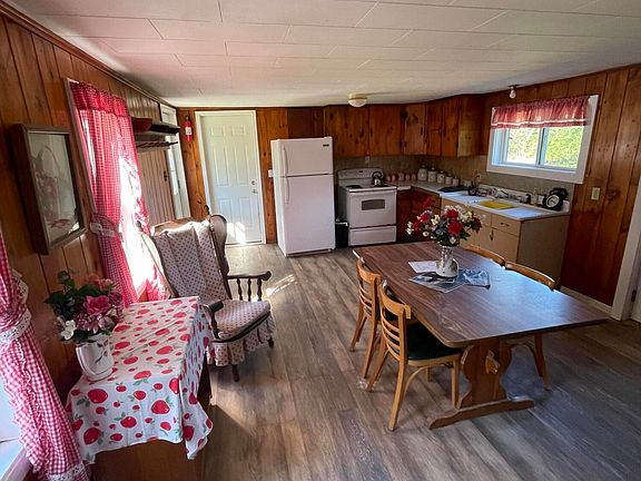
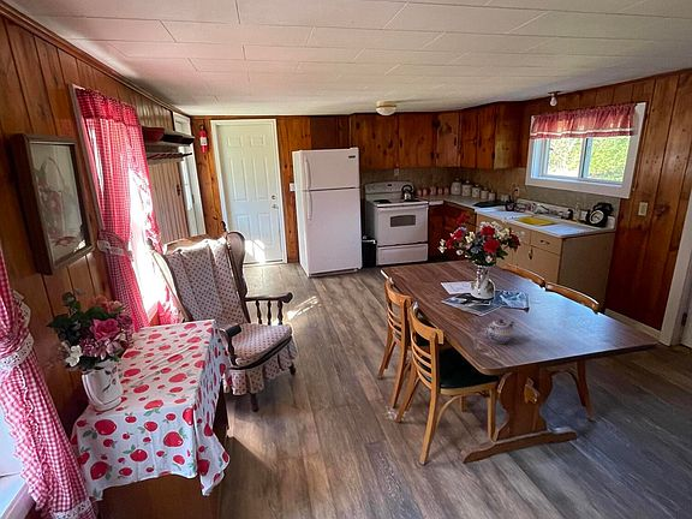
+ teapot (500, 329)
